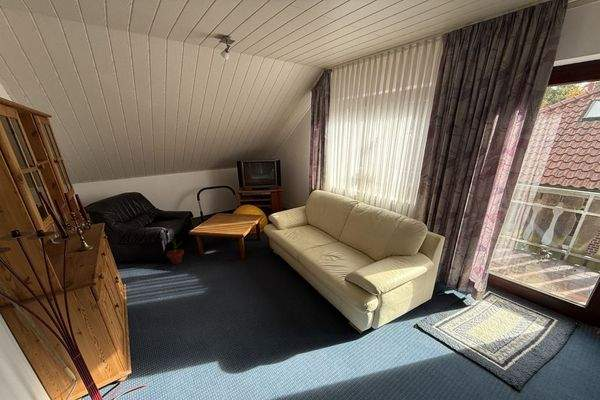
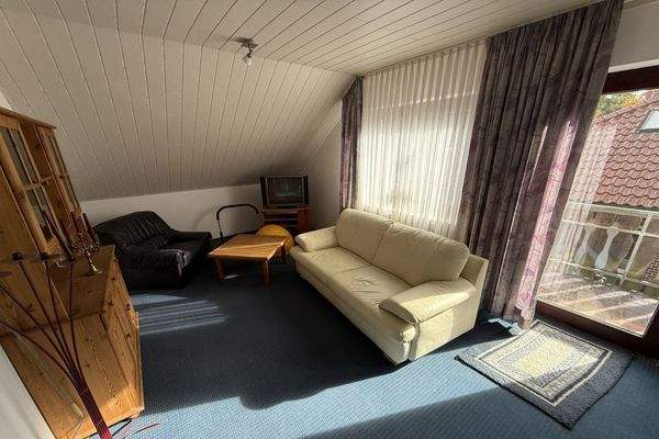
- potted plant (175, 250)
